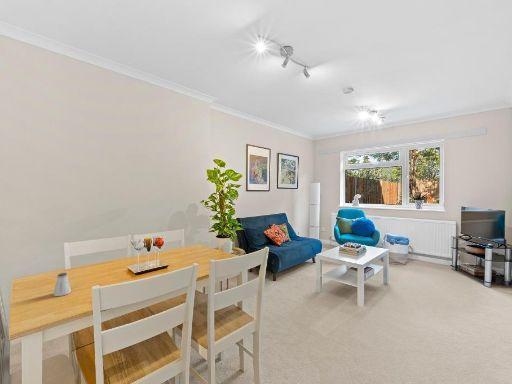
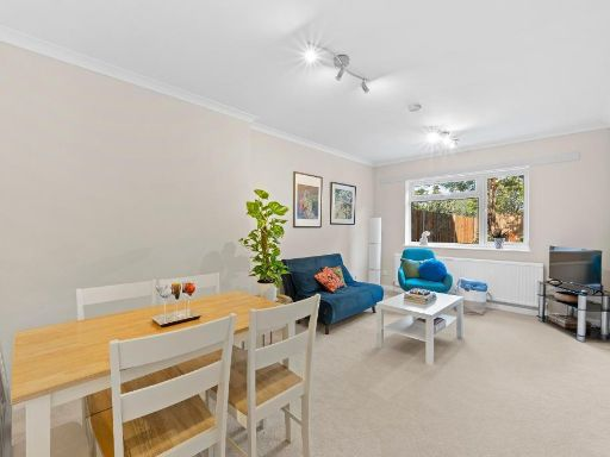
- saltshaker (62, 283)
